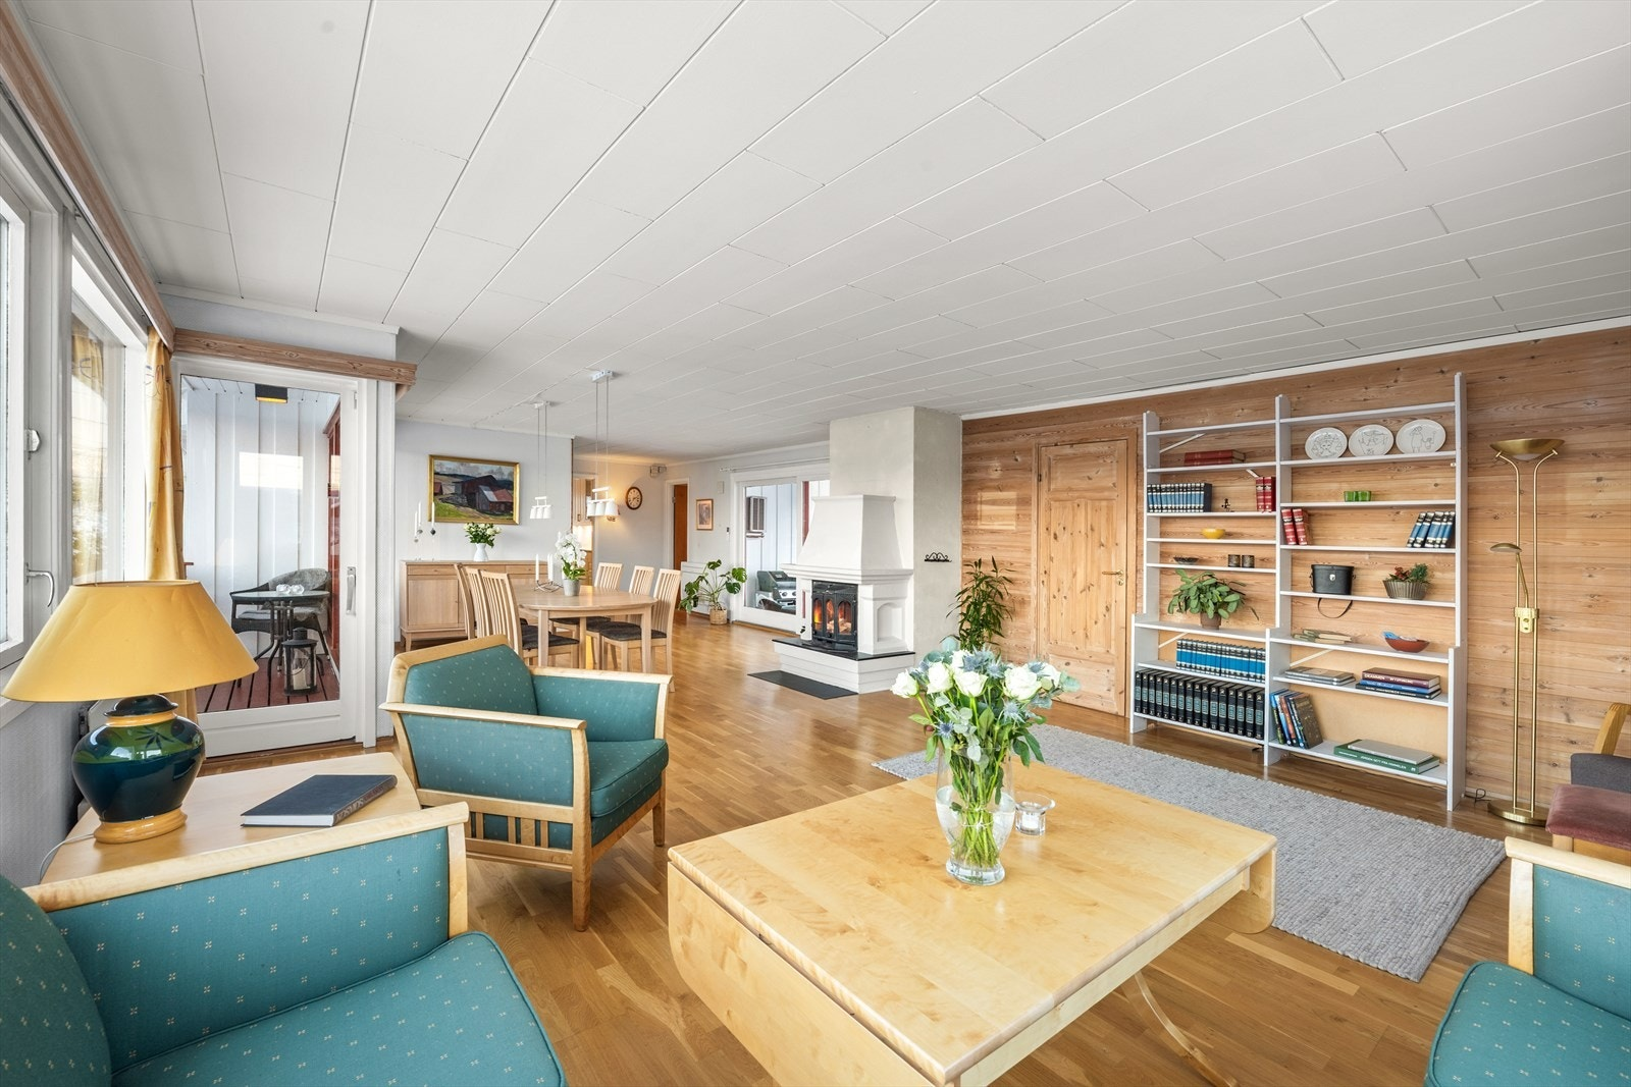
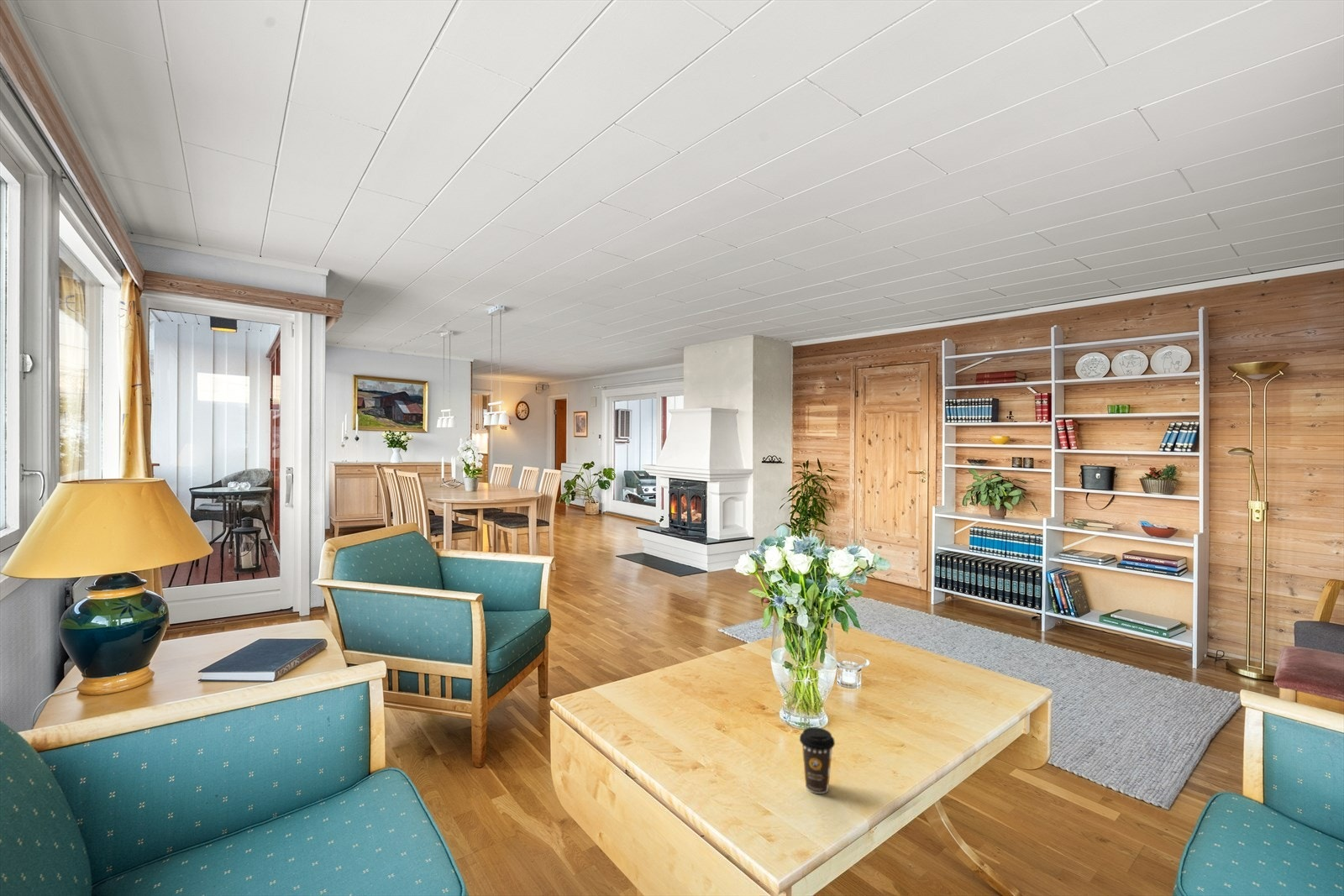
+ coffee cup (816, 760)
